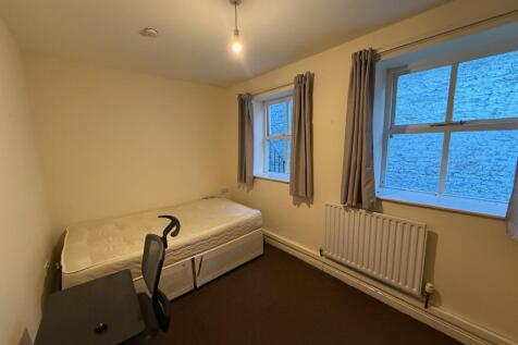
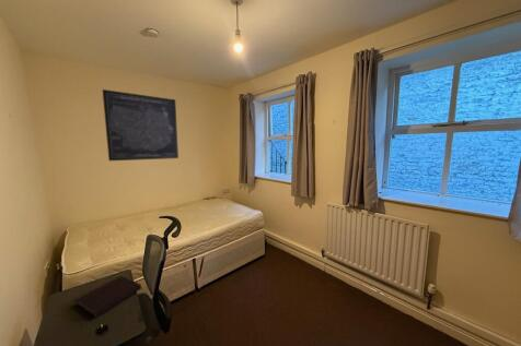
+ wall art (144, 128)
+ notebook (109, 294)
